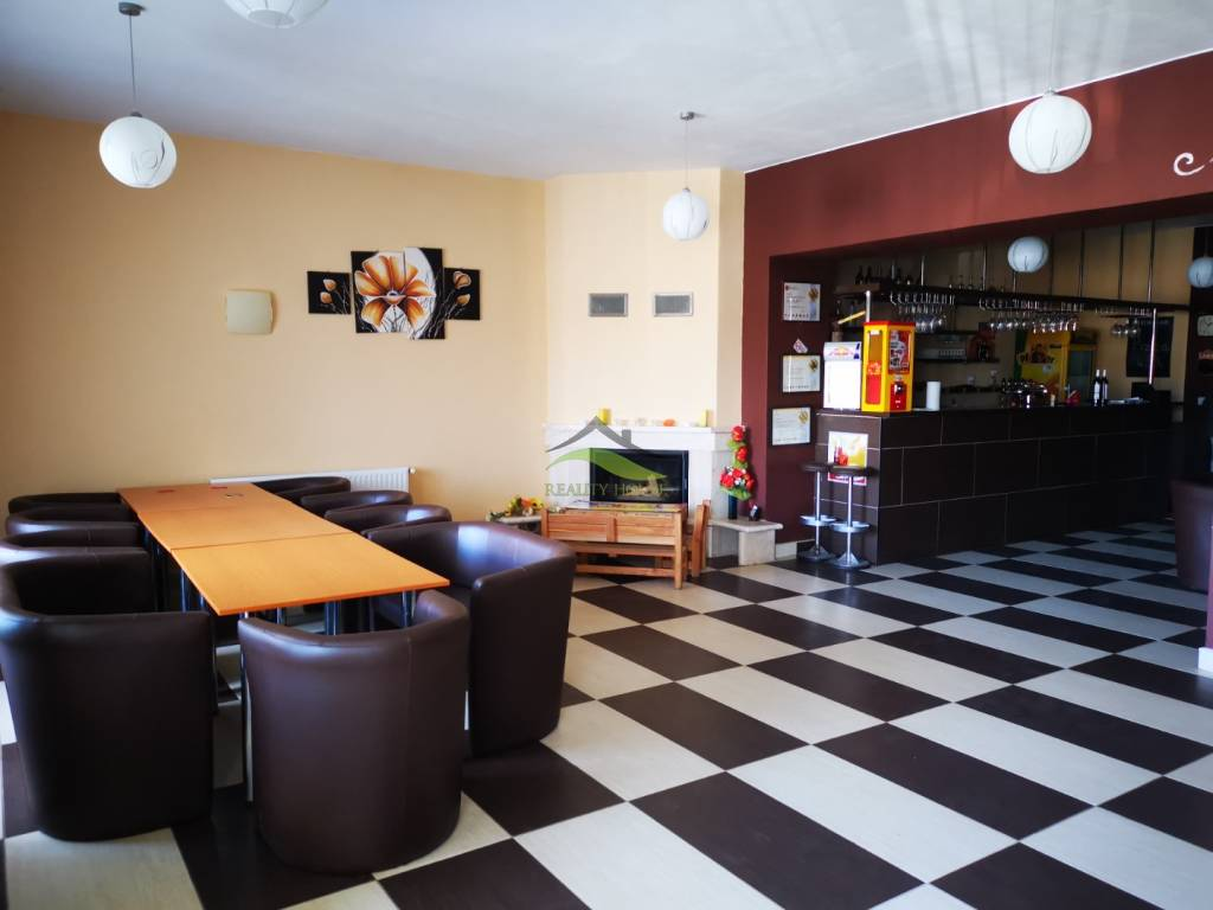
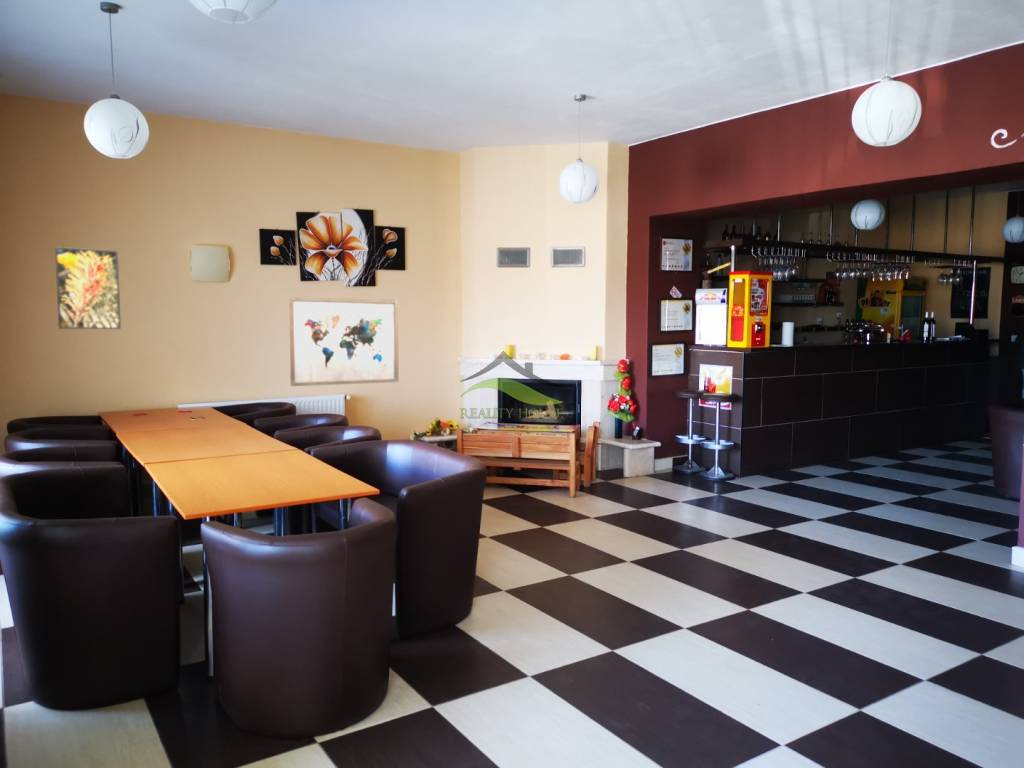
+ wall art (346, 341)
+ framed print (88, 289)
